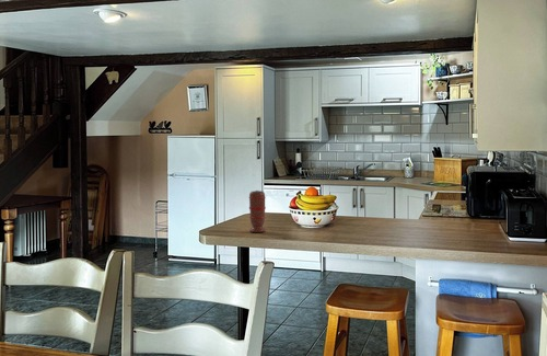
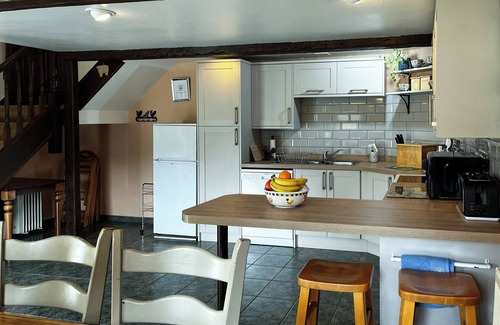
- spice grinder (257, 210)
